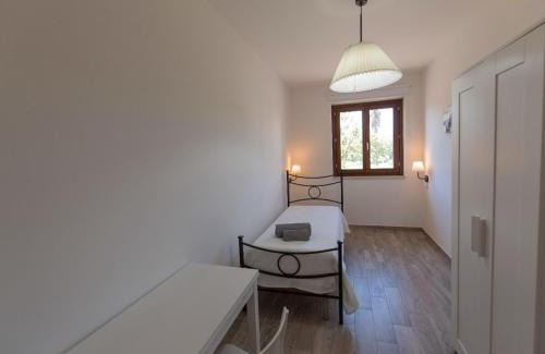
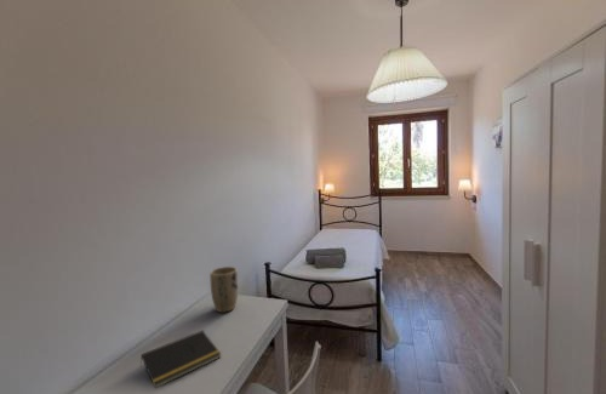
+ plant pot (224, 289)
+ notepad (182, 355)
